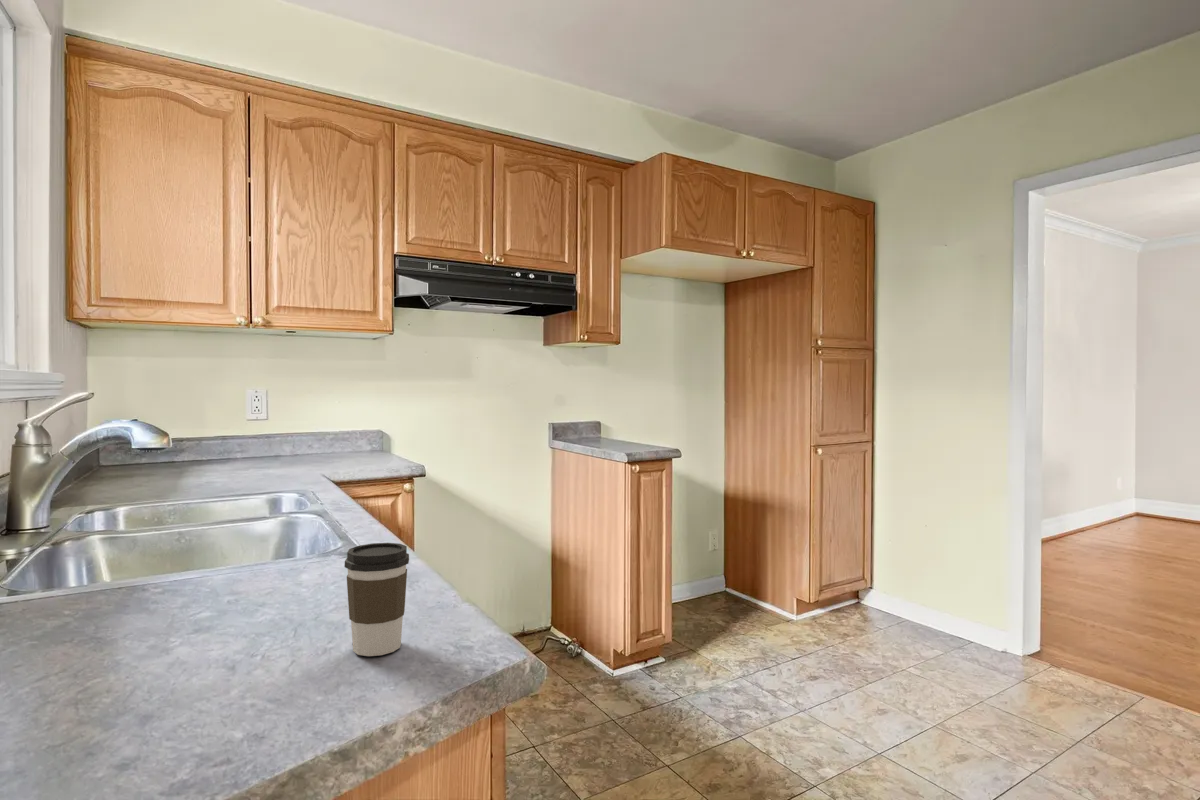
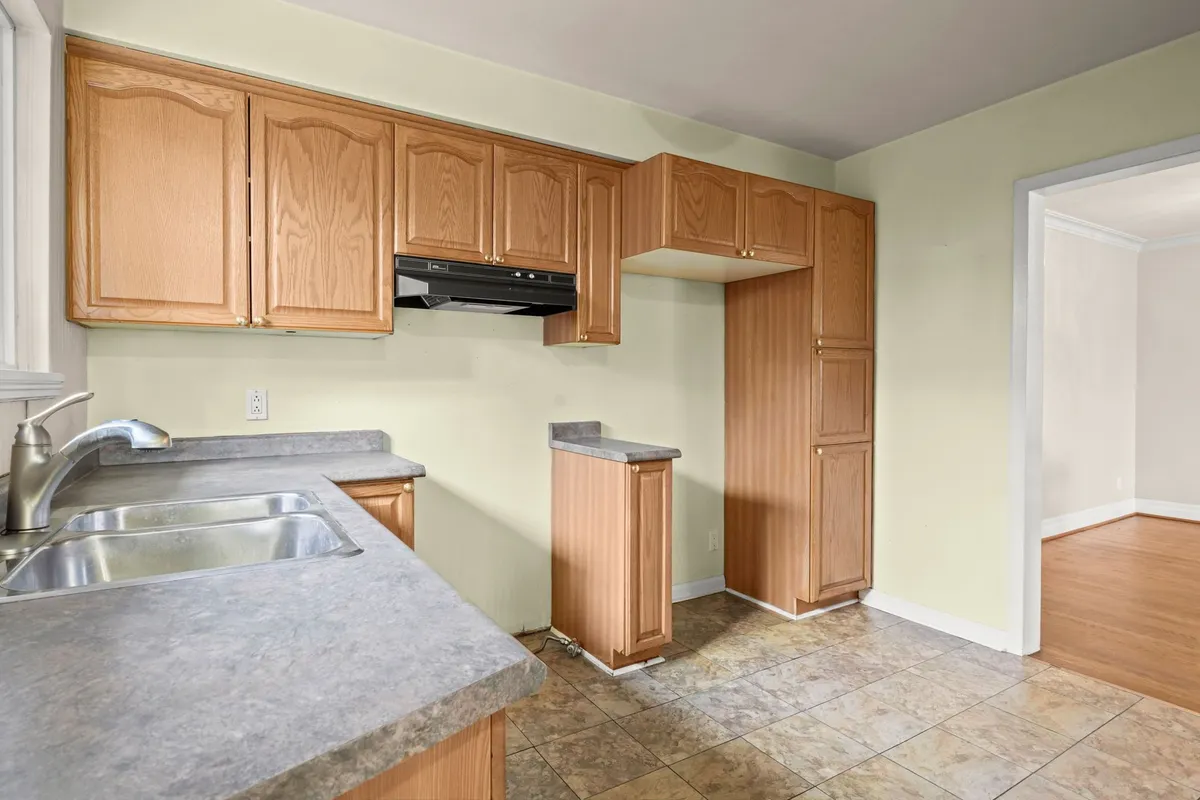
- coffee cup (377, 598)
